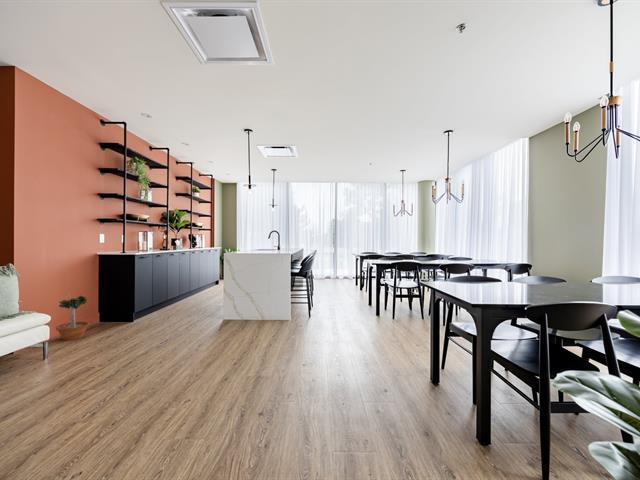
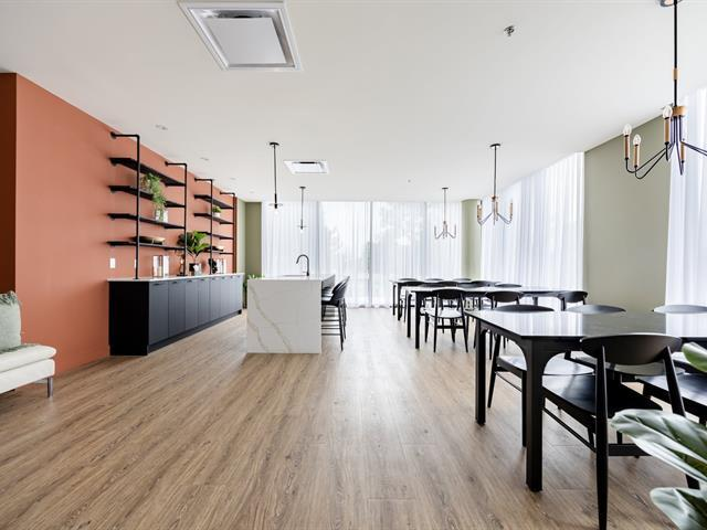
- potted tree (72, 315)
